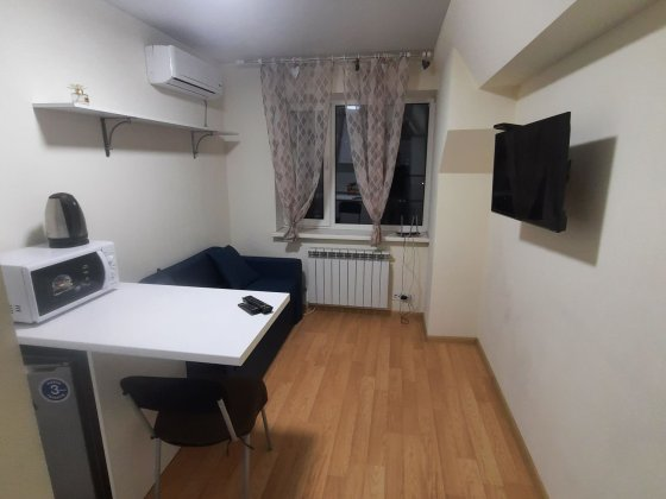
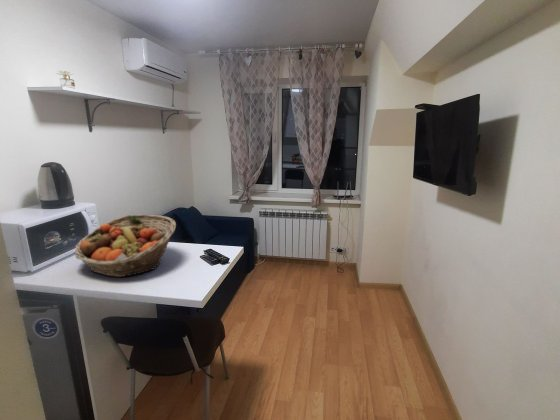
+ fruit basket (128, 243)
